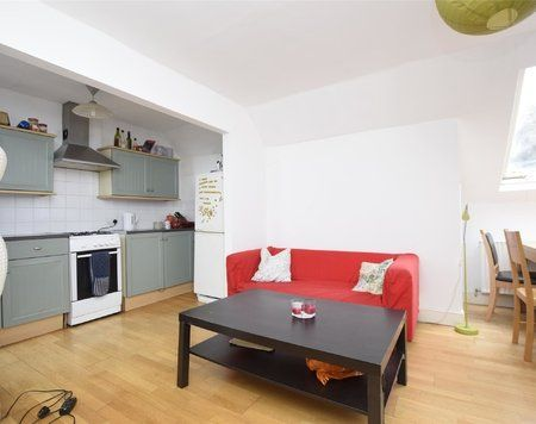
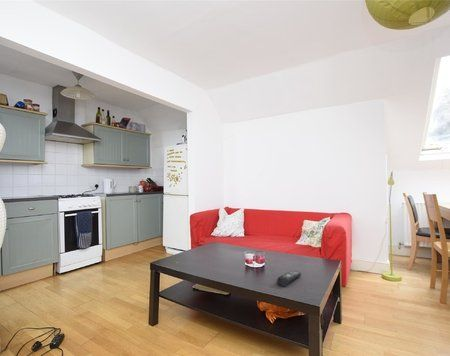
+ remote control (289, 277)
